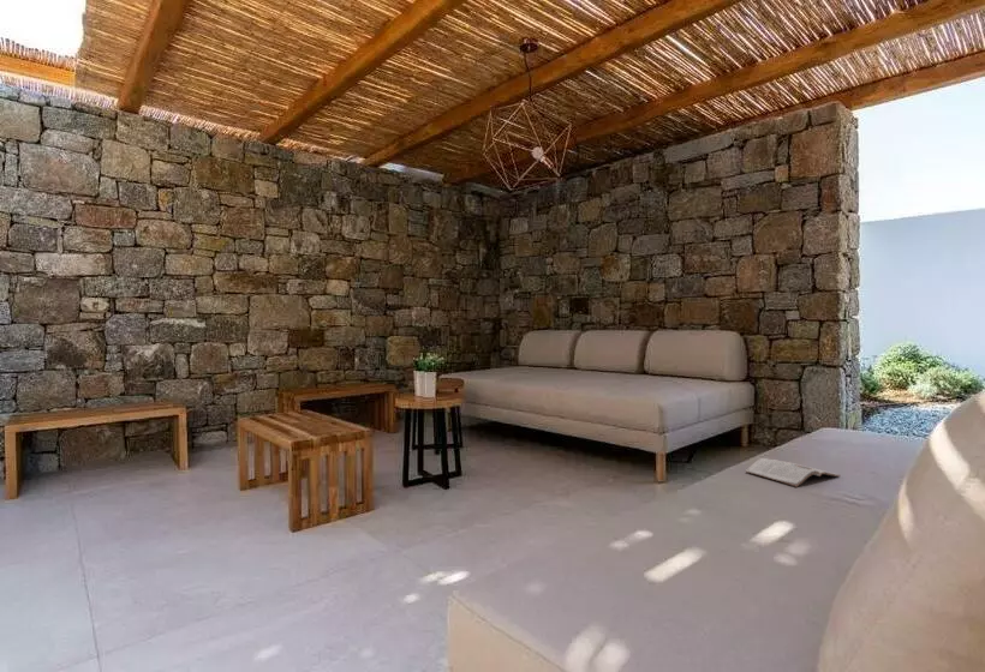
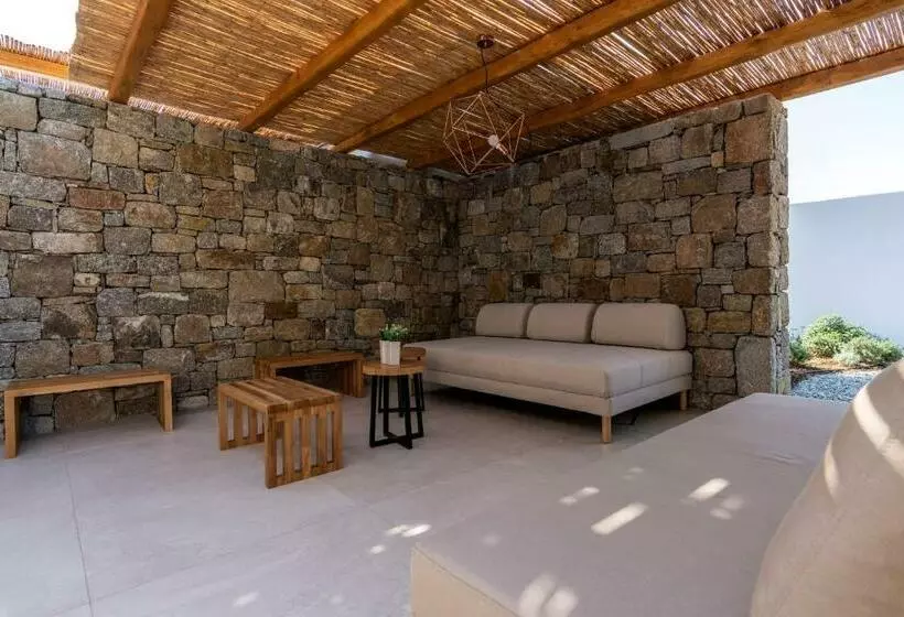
- magazine (792, 468)
